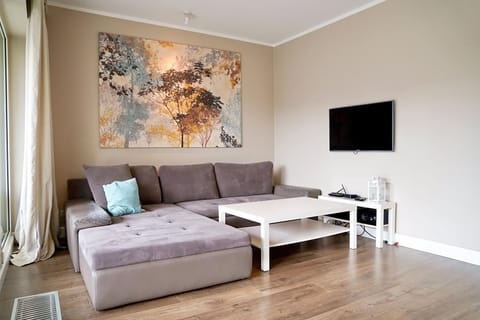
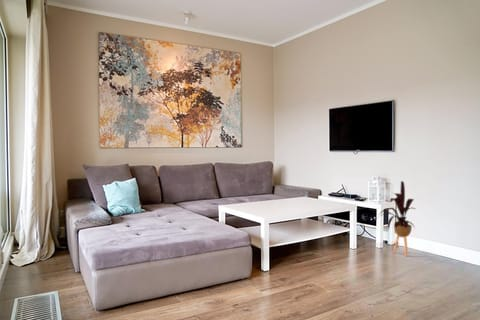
+ house plant (397, 216)
